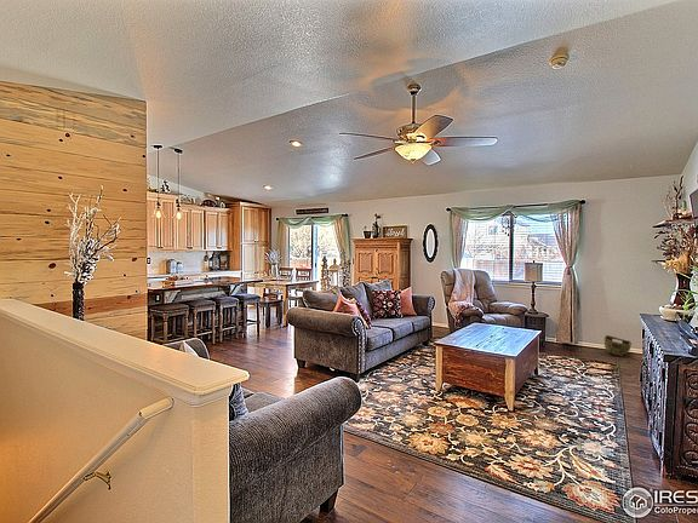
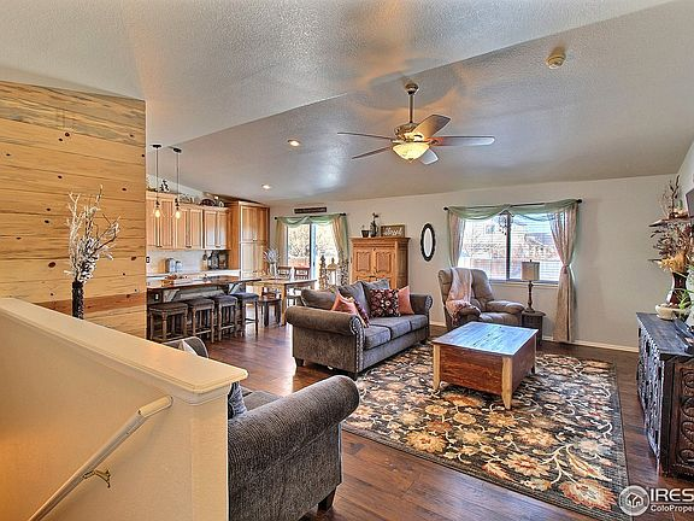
- woven basket (617, 345)
